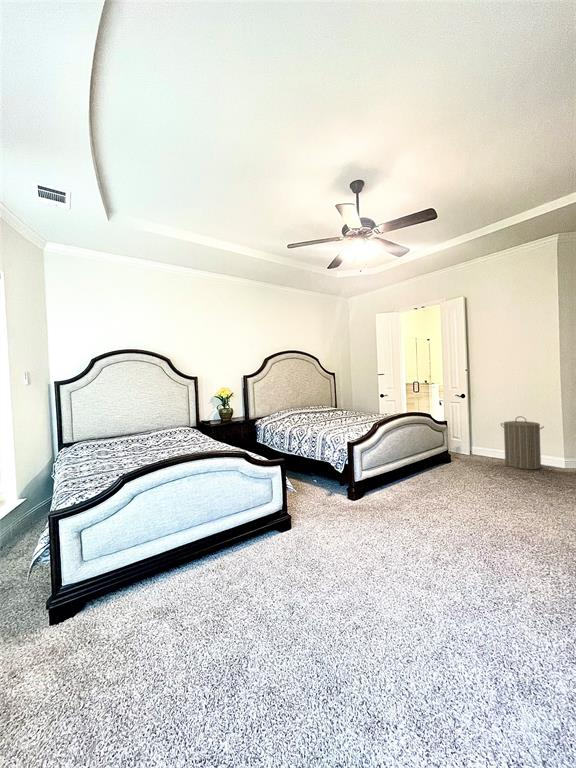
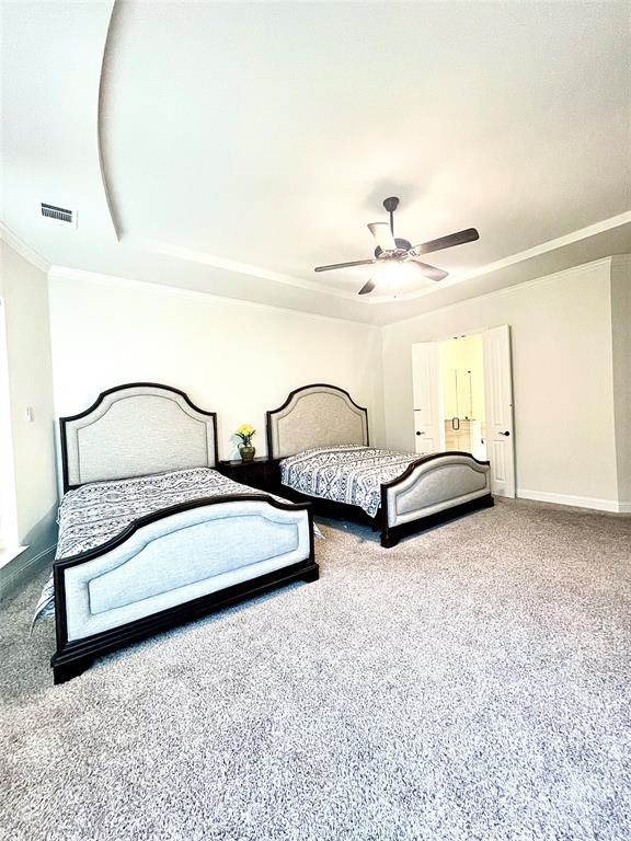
- laundry hamper (521, 440)
